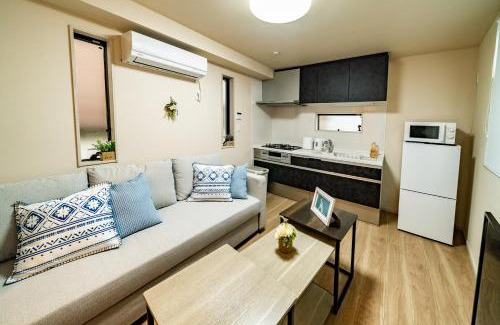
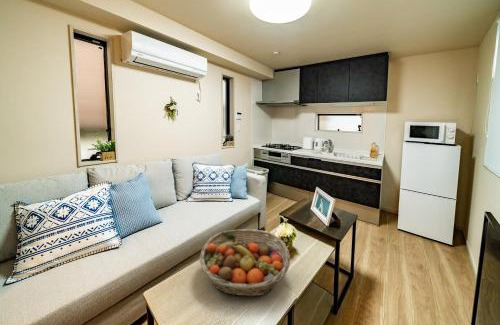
+ fruit basket (244, 259)
